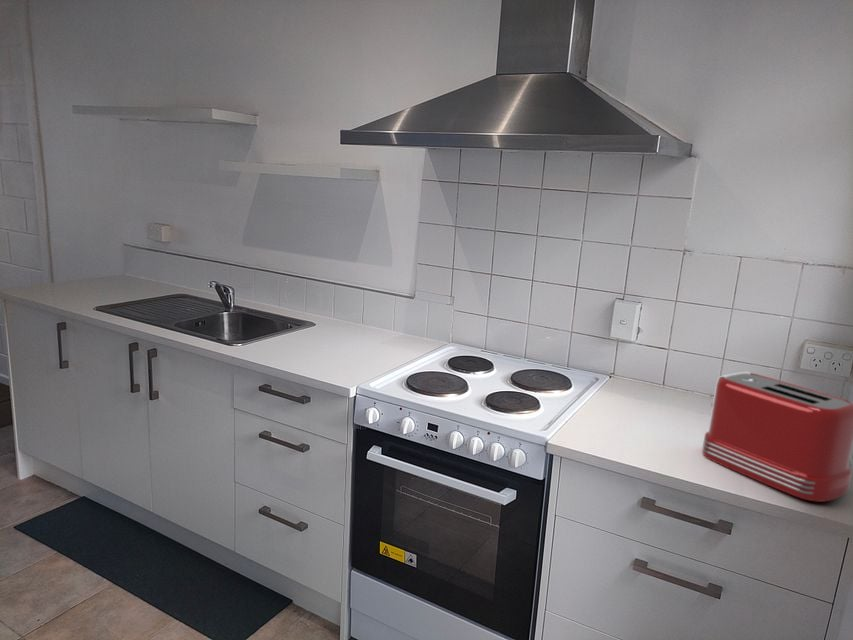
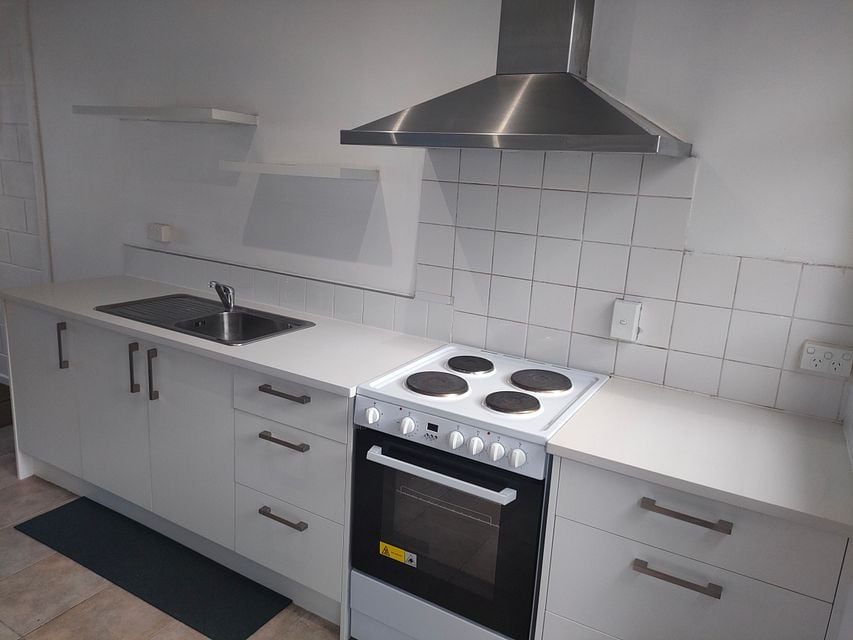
- toaster (777, 430)
